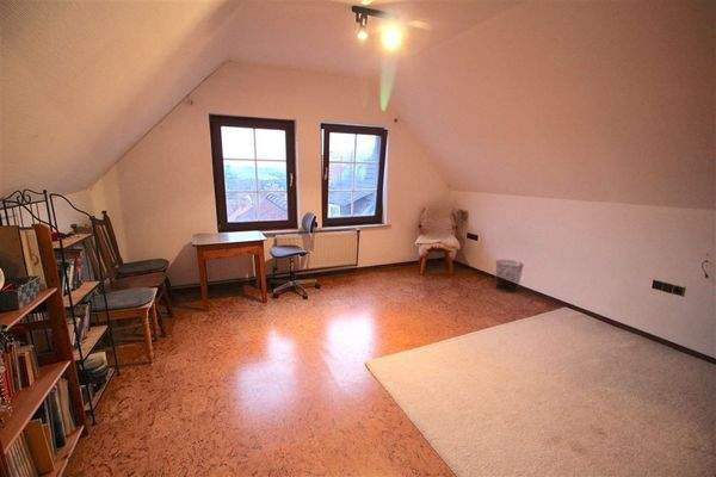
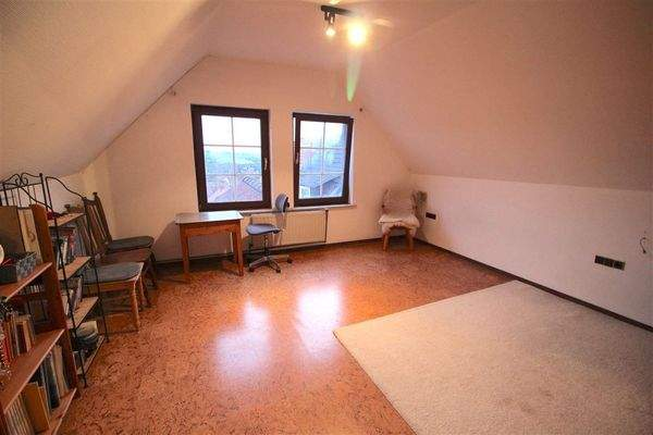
- waste bin (507, 275)
